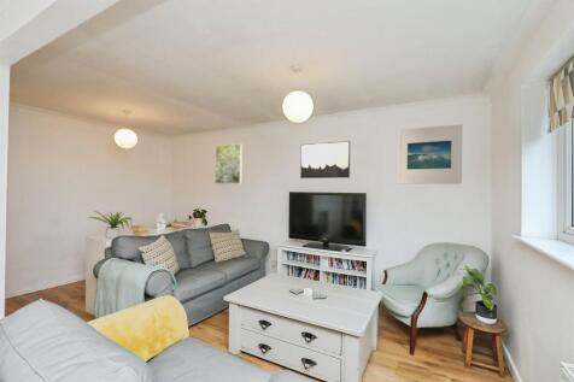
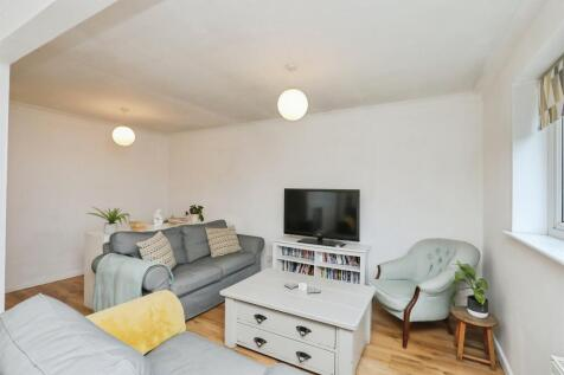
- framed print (428, 155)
- wall art (324, 160)
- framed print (228, 164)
